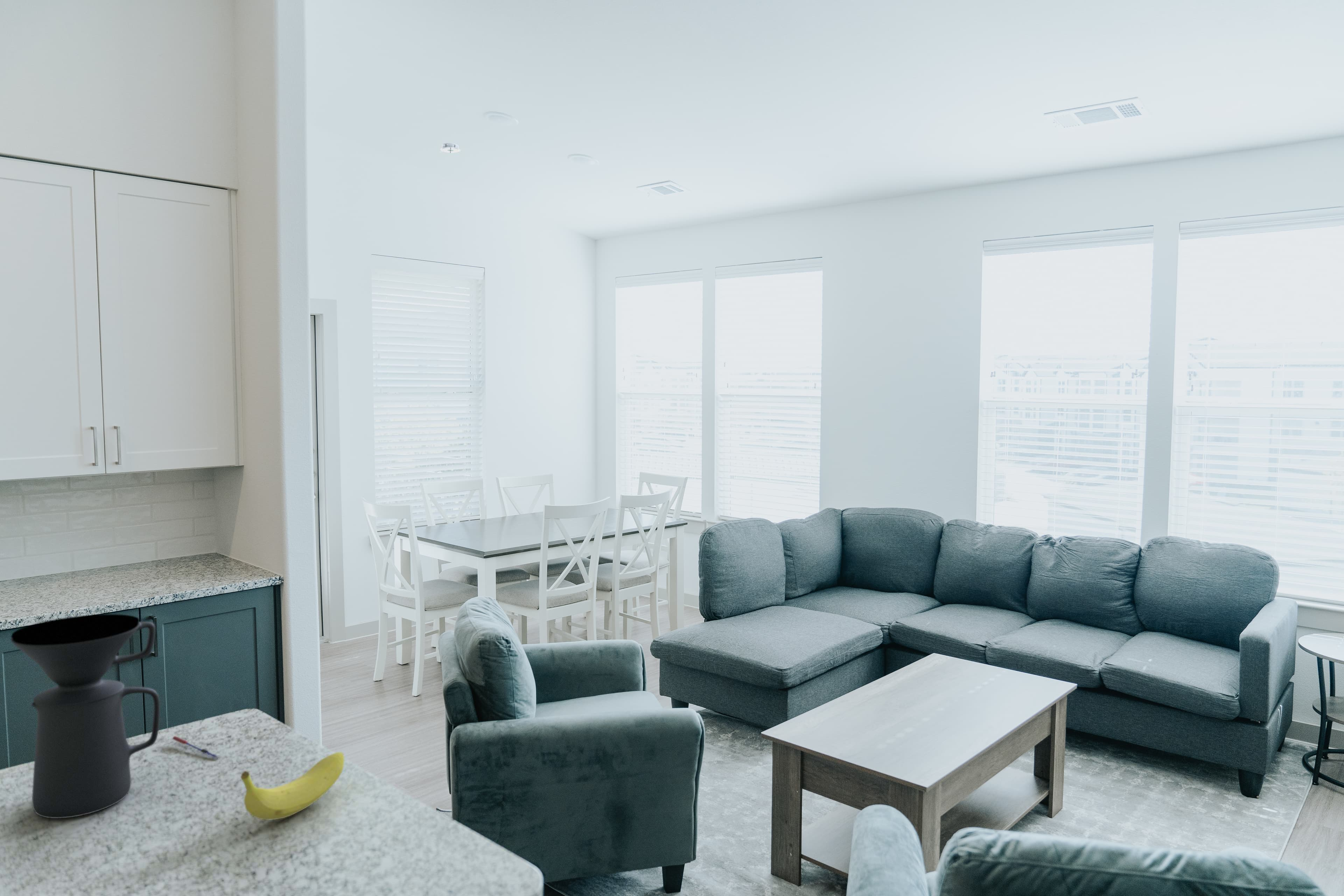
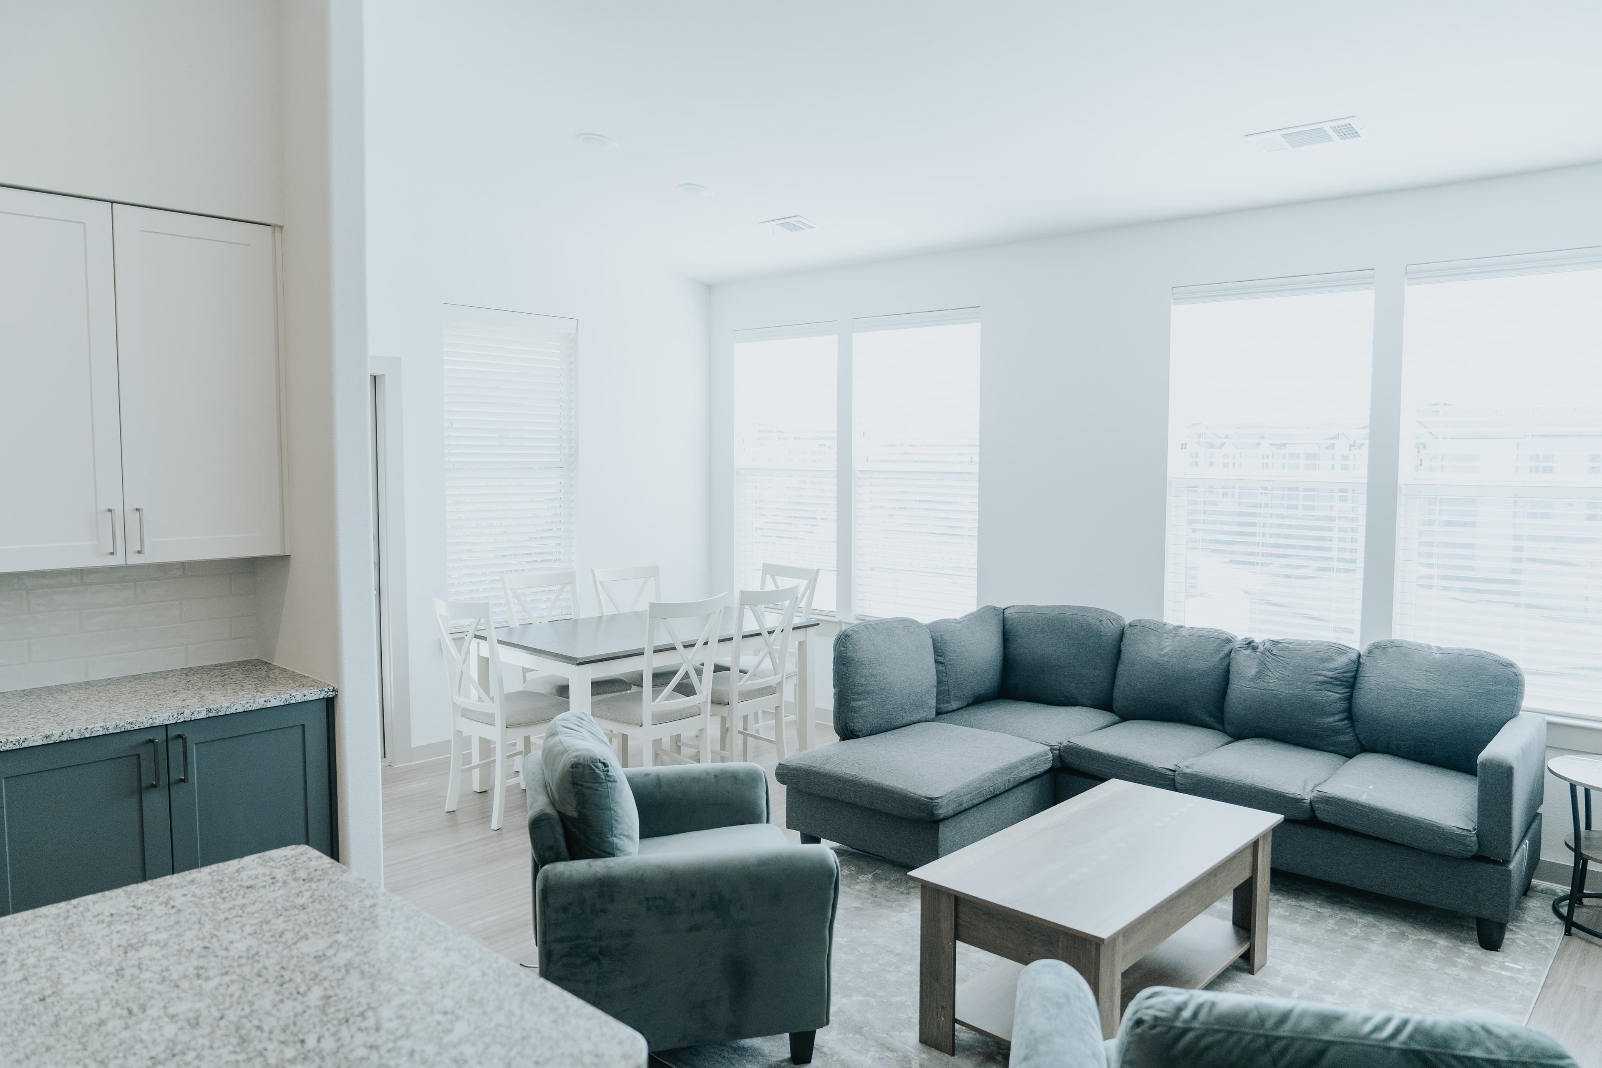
- smoke detector (450, 148)
- fruit (296, 779)
- coffee maker (80, 714)
- pen (196, 747)
